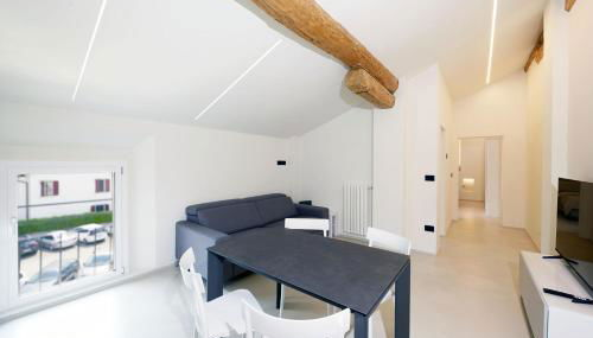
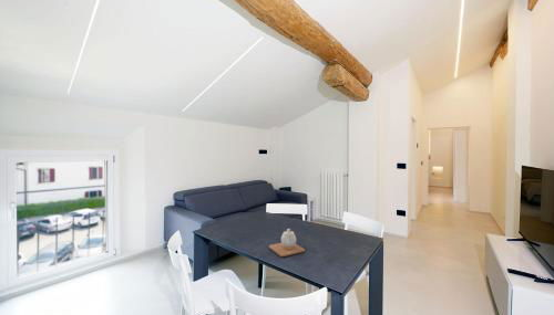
+ teapot (286, 239)
